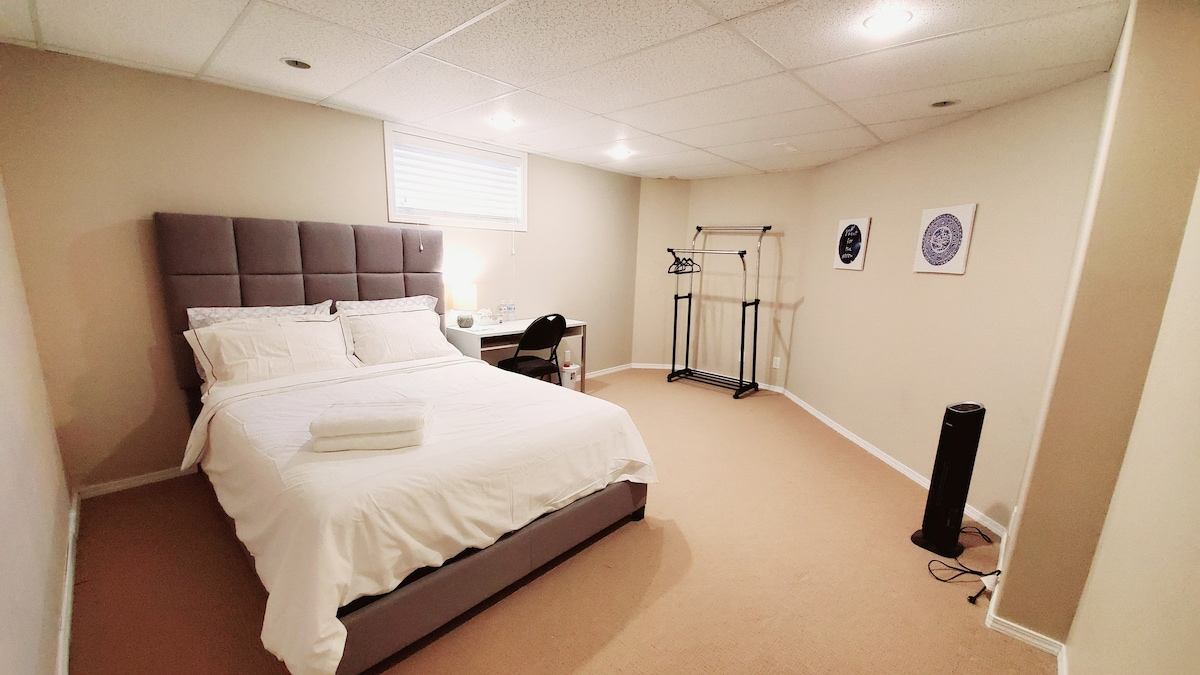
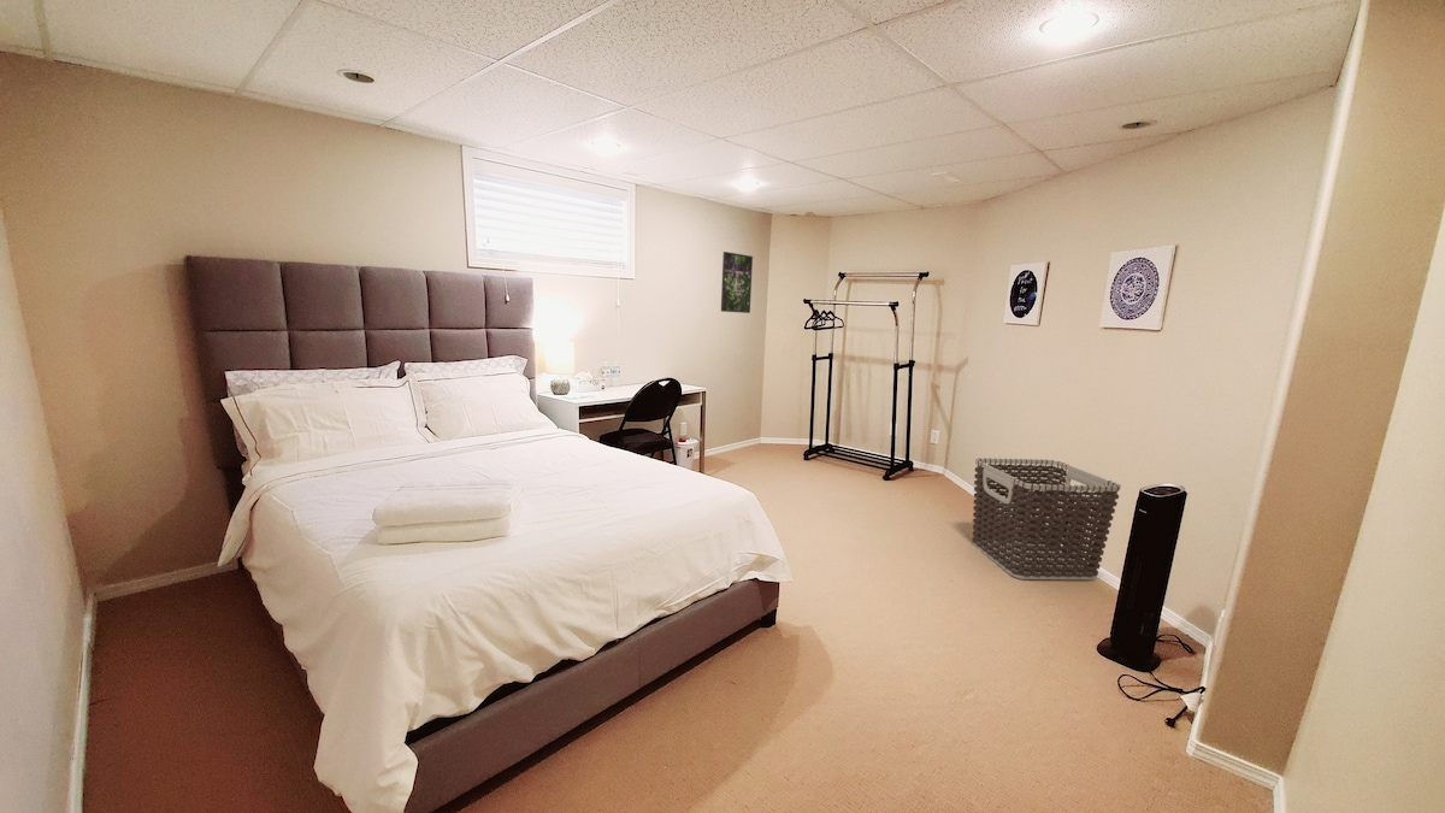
+ clothes hamper (1037, 516)
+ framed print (737, 283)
